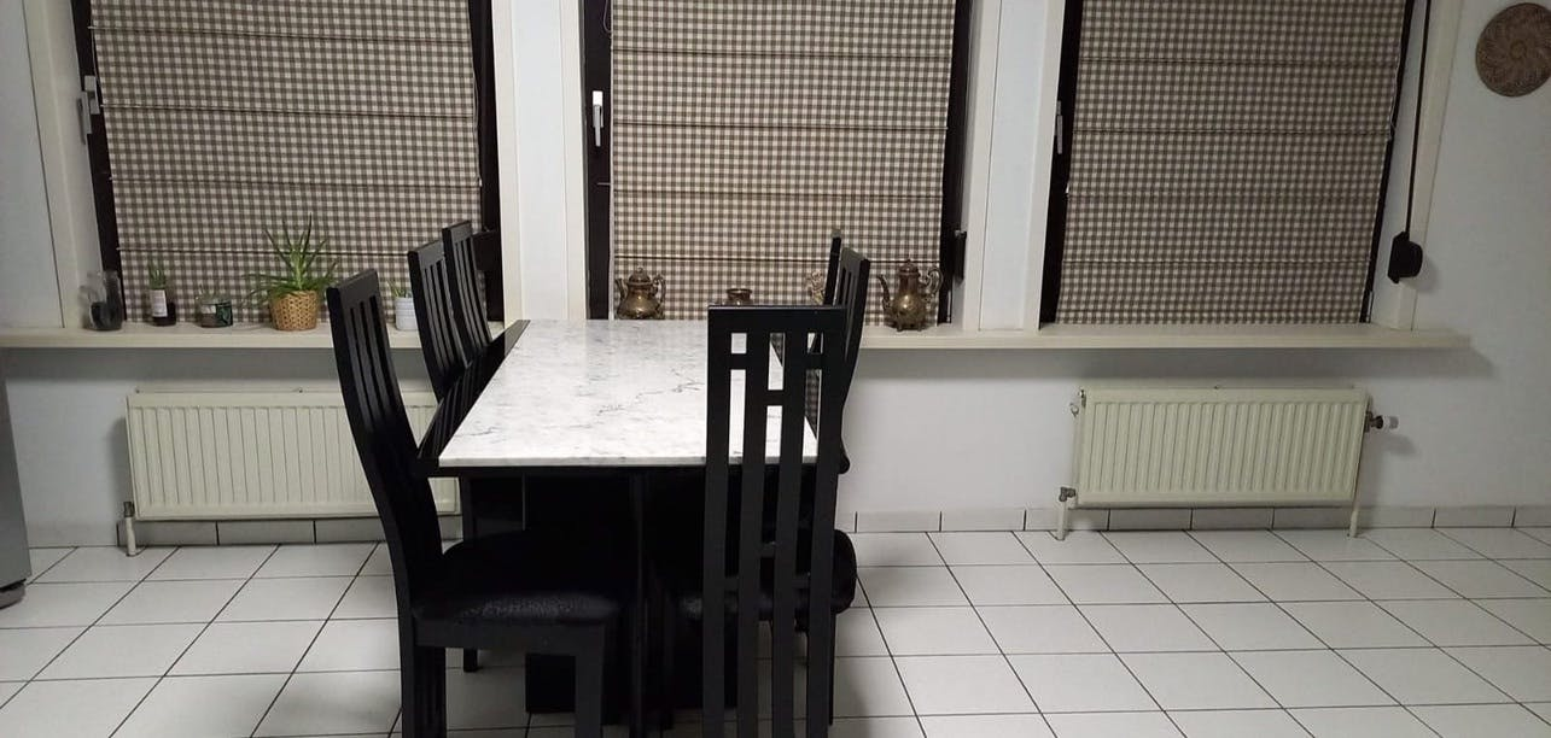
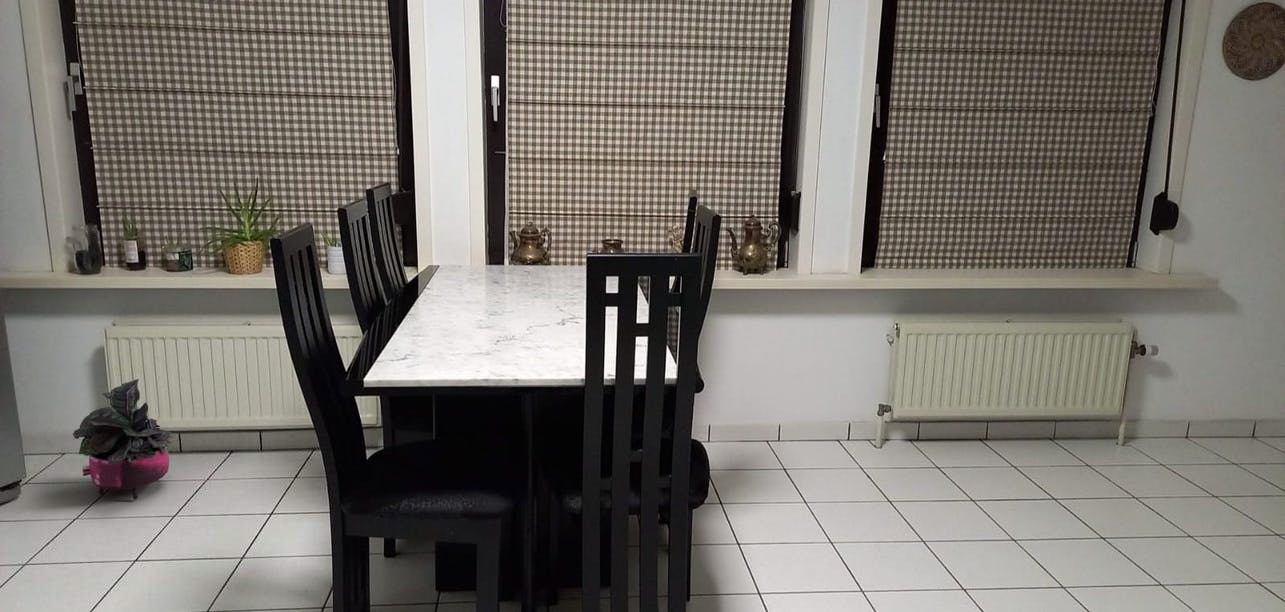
+ potted plant (123, 437)
